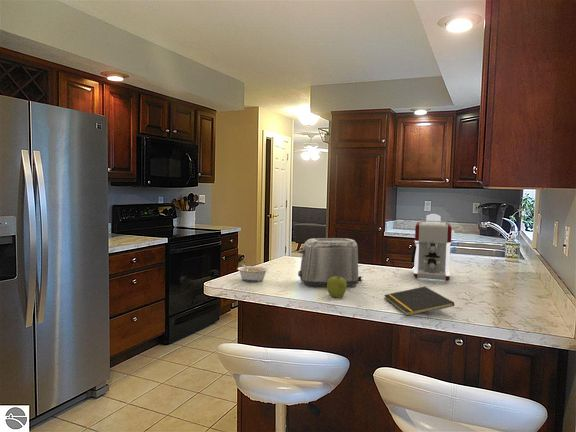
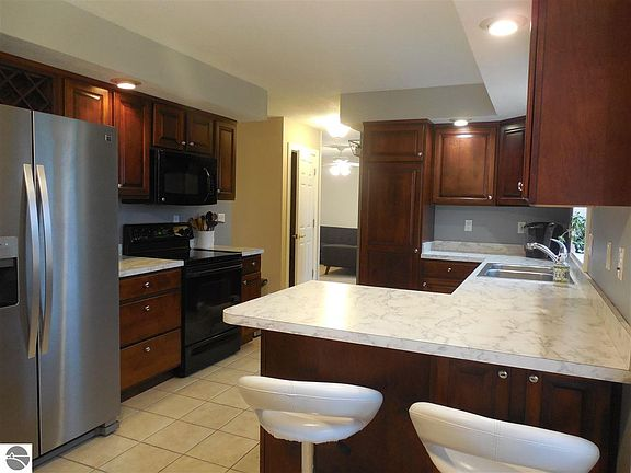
- toaster (332, 261)
- fruit (336, 285)
- notepad (416, 300)
- coffee maker (432, 246)
- legume (251, 272)
